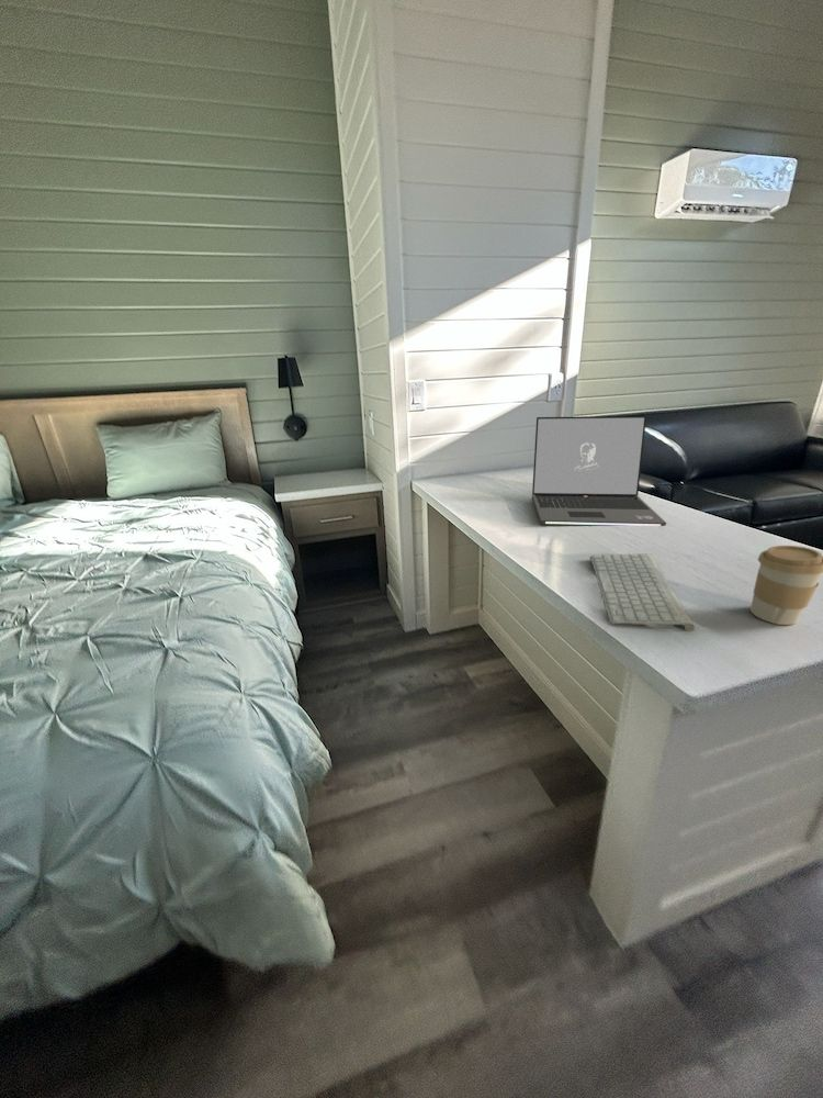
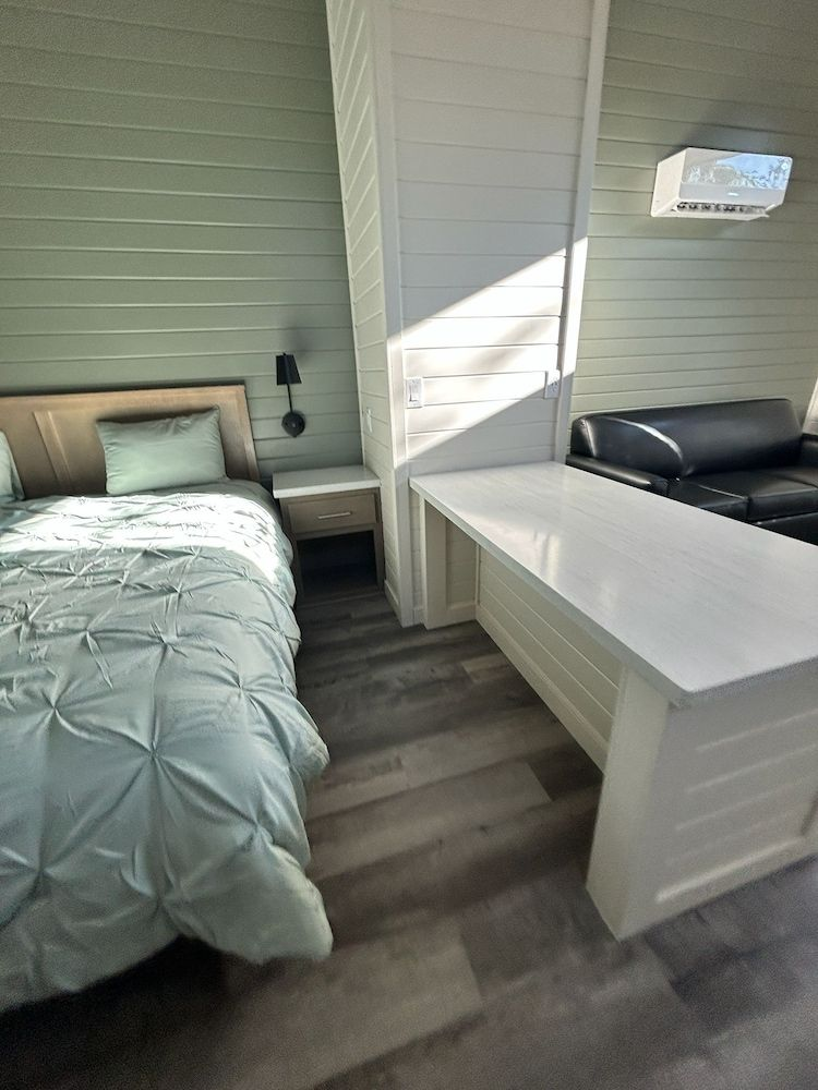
- coffee cup (783, 583)
- keyboard (634, 584)
- laptop (595, 468)
